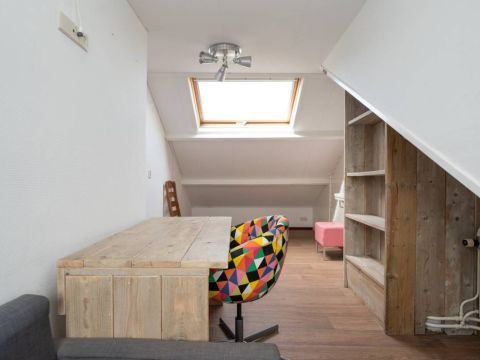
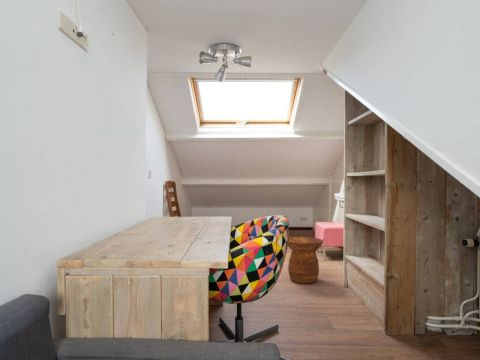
+ side table (303, 259)
